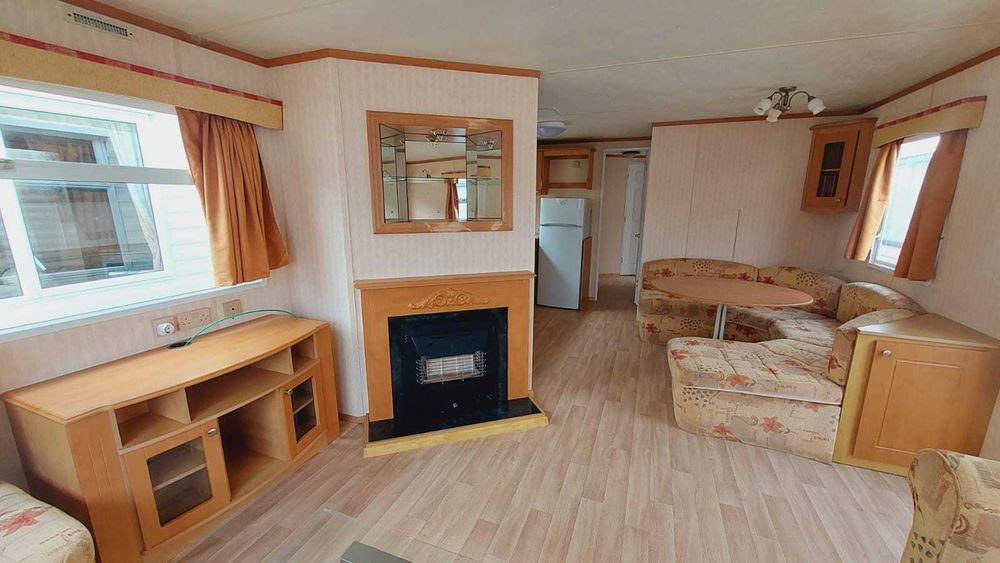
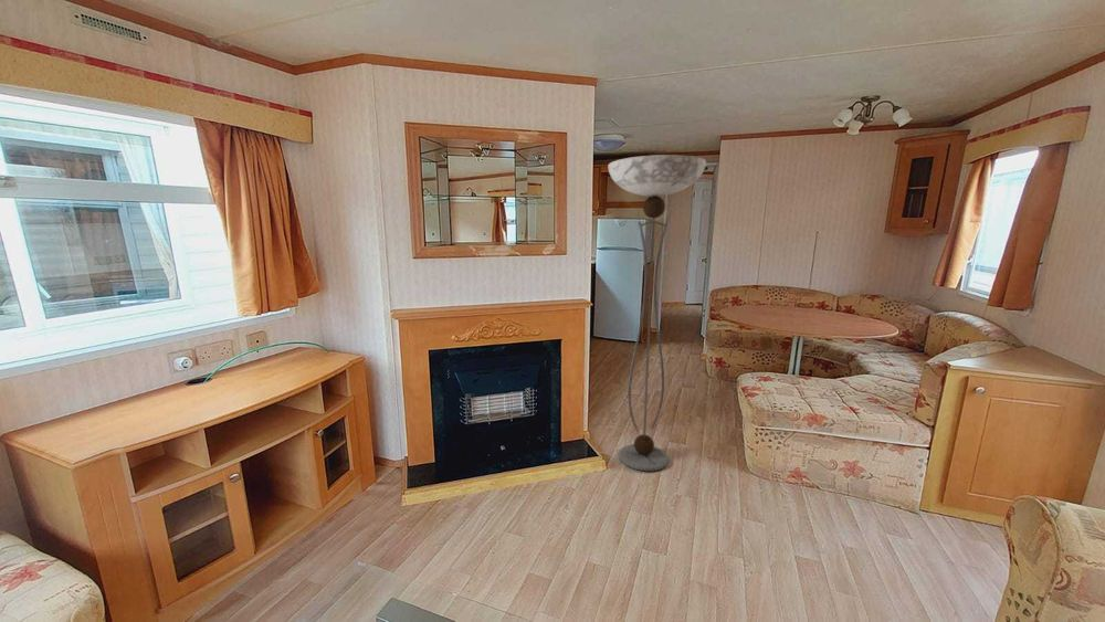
+ floor lamp (649, 319)
